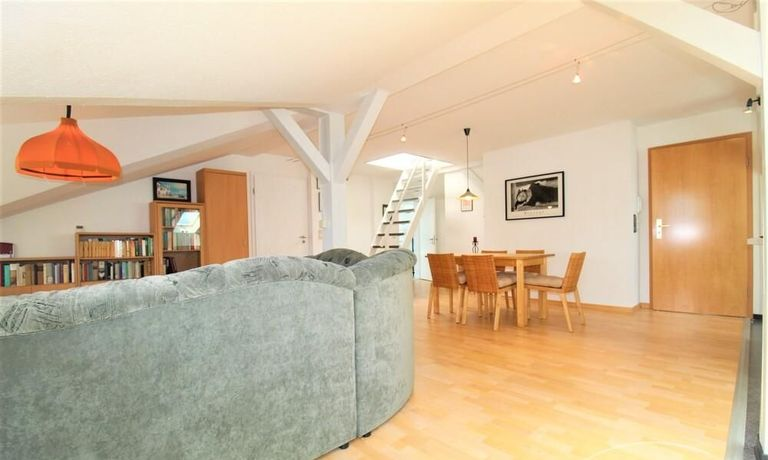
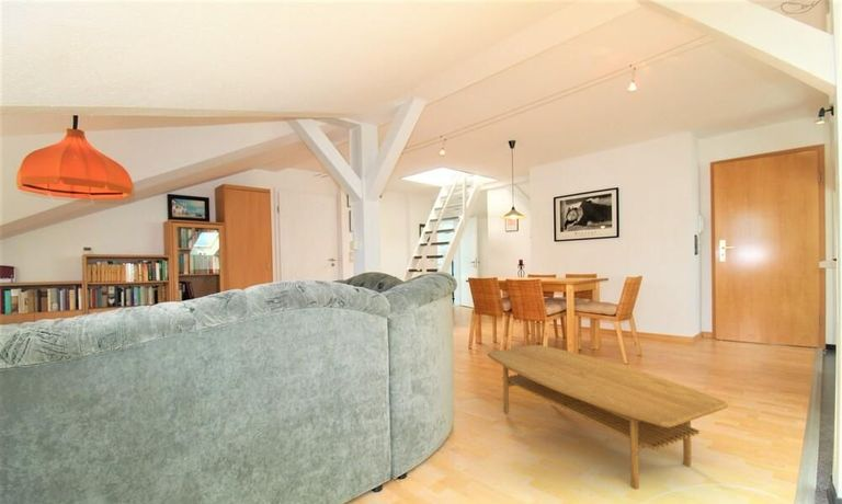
+ coffee table (583, 404)
